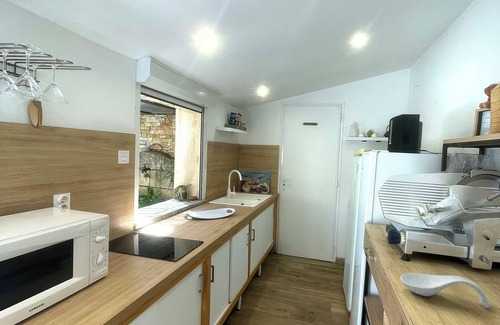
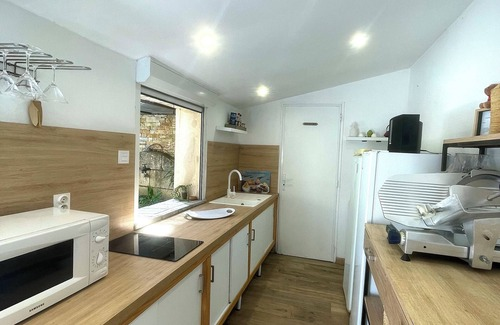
- spoon rest (441, 285)
